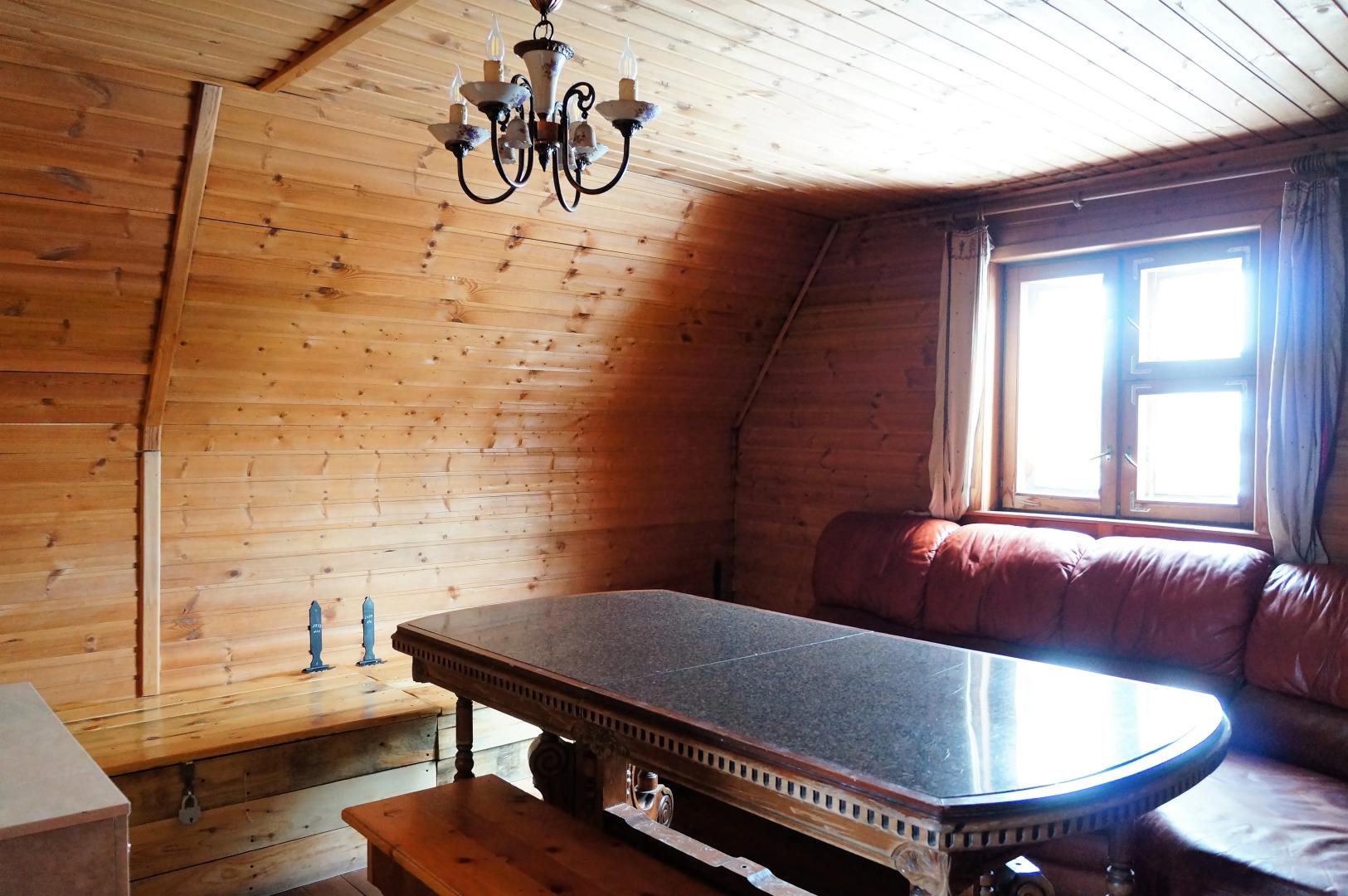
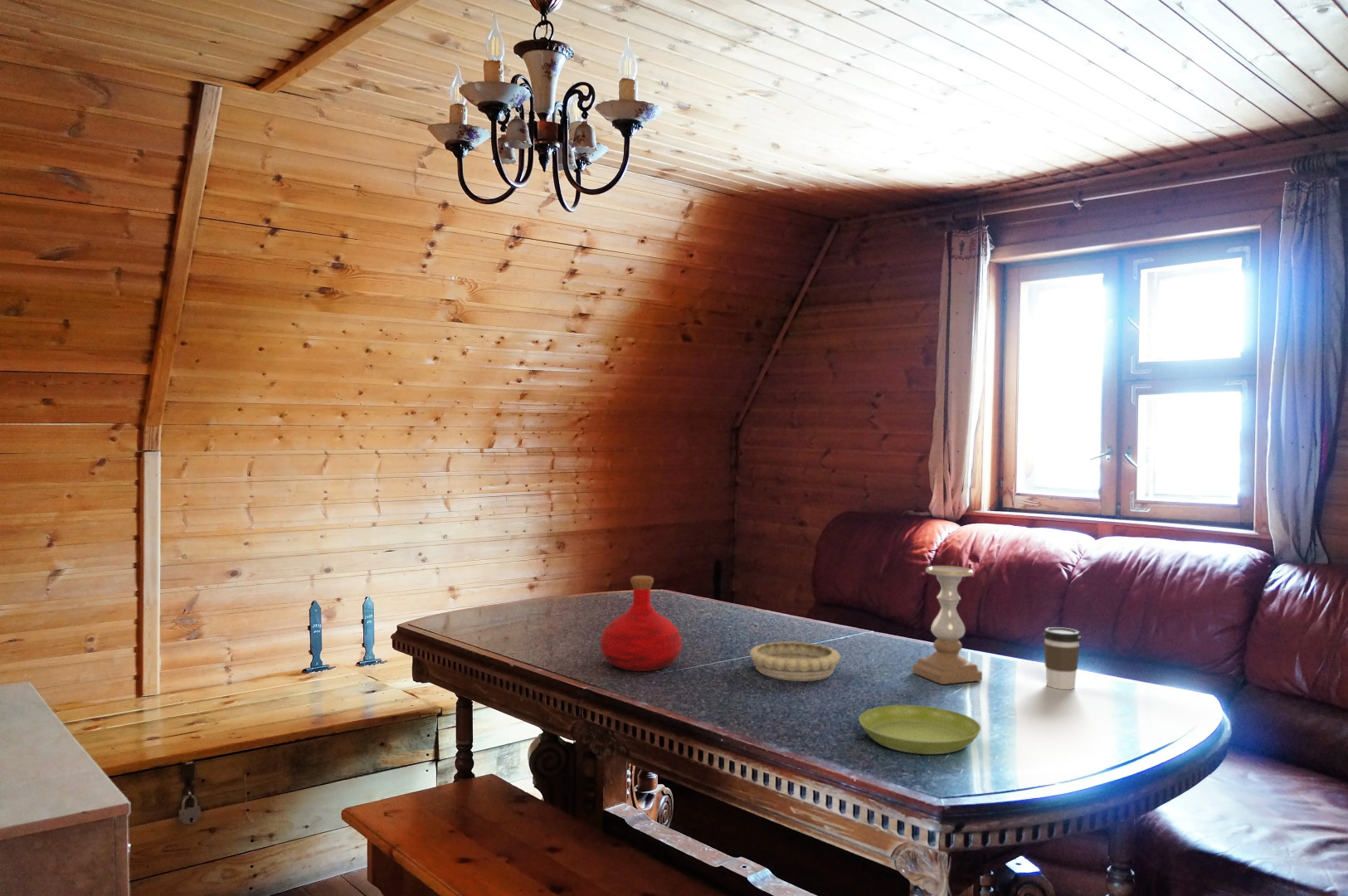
+ saucer (918, 730)
+ candle holder (947, 622)
+ decorative bowl (794, 660)
+ bottle (641, 621)
+ coffee cup (1061, 658)
